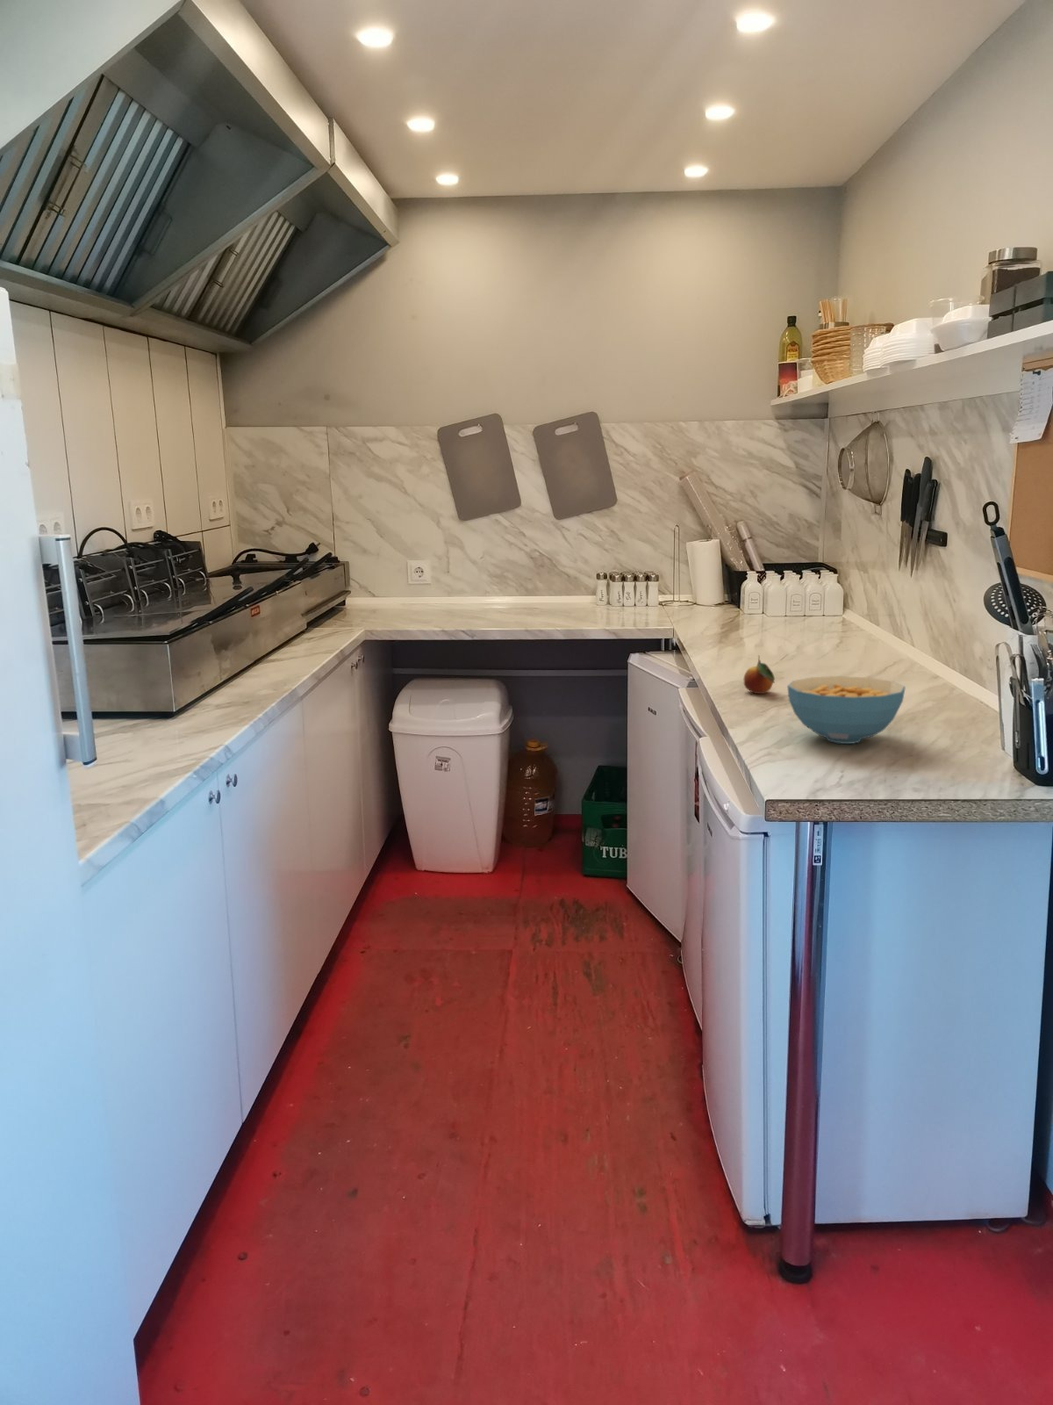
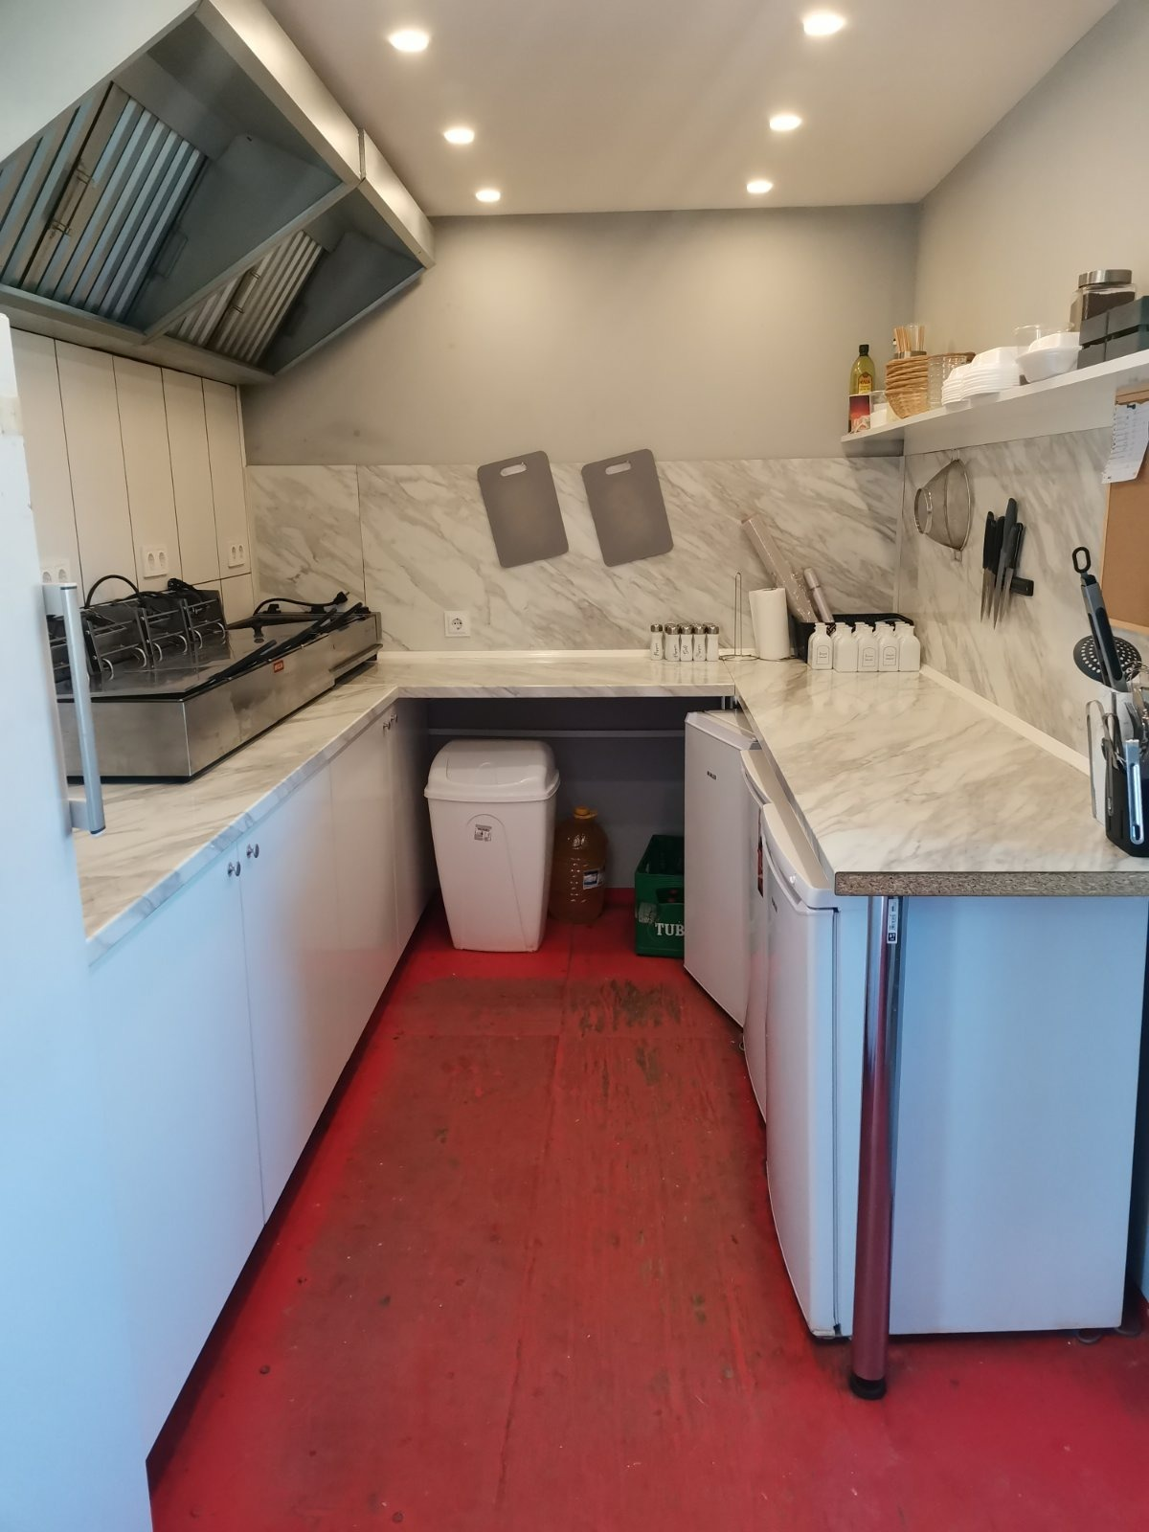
- fruit (762, 675)
- cereal bowl (844, 714)
